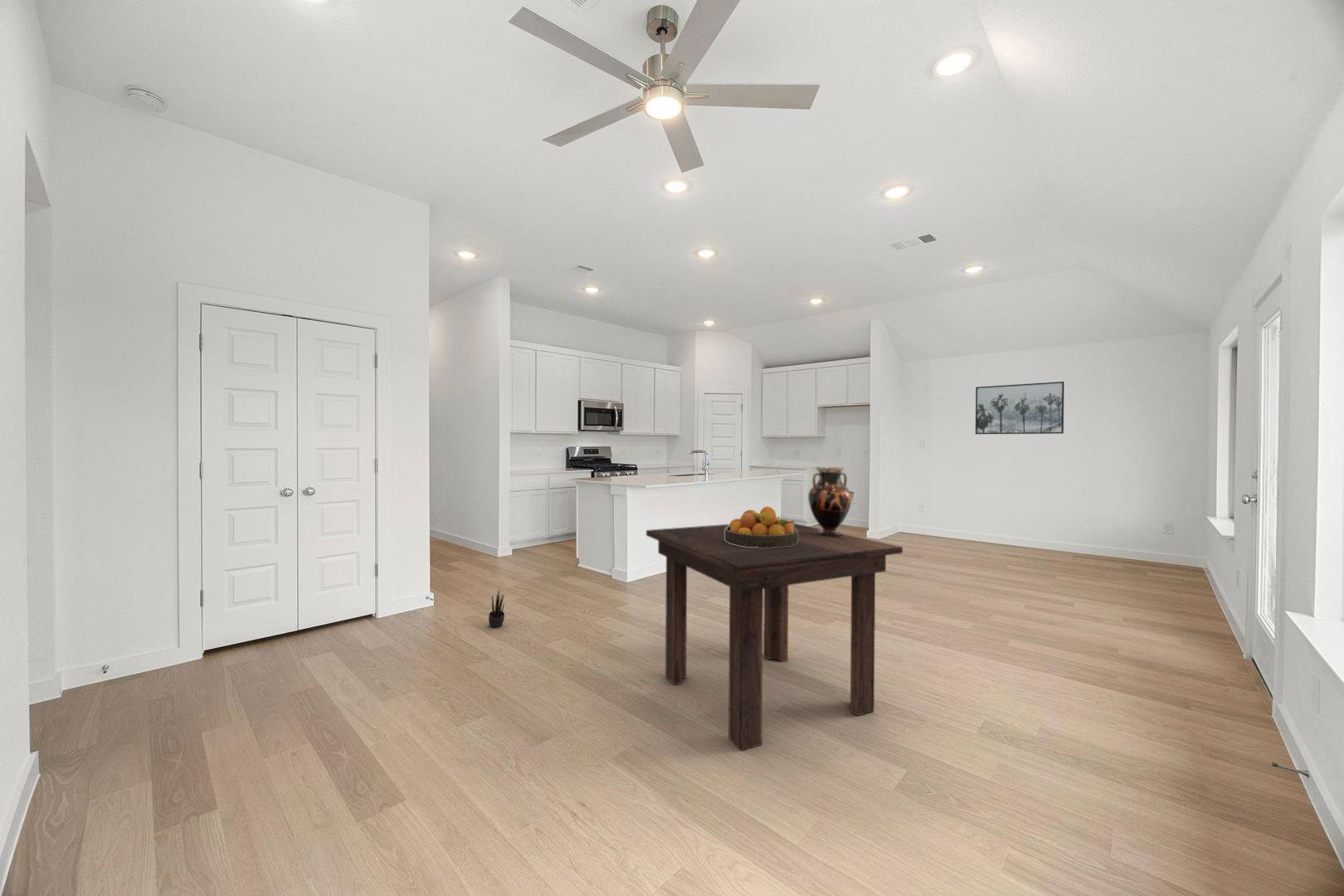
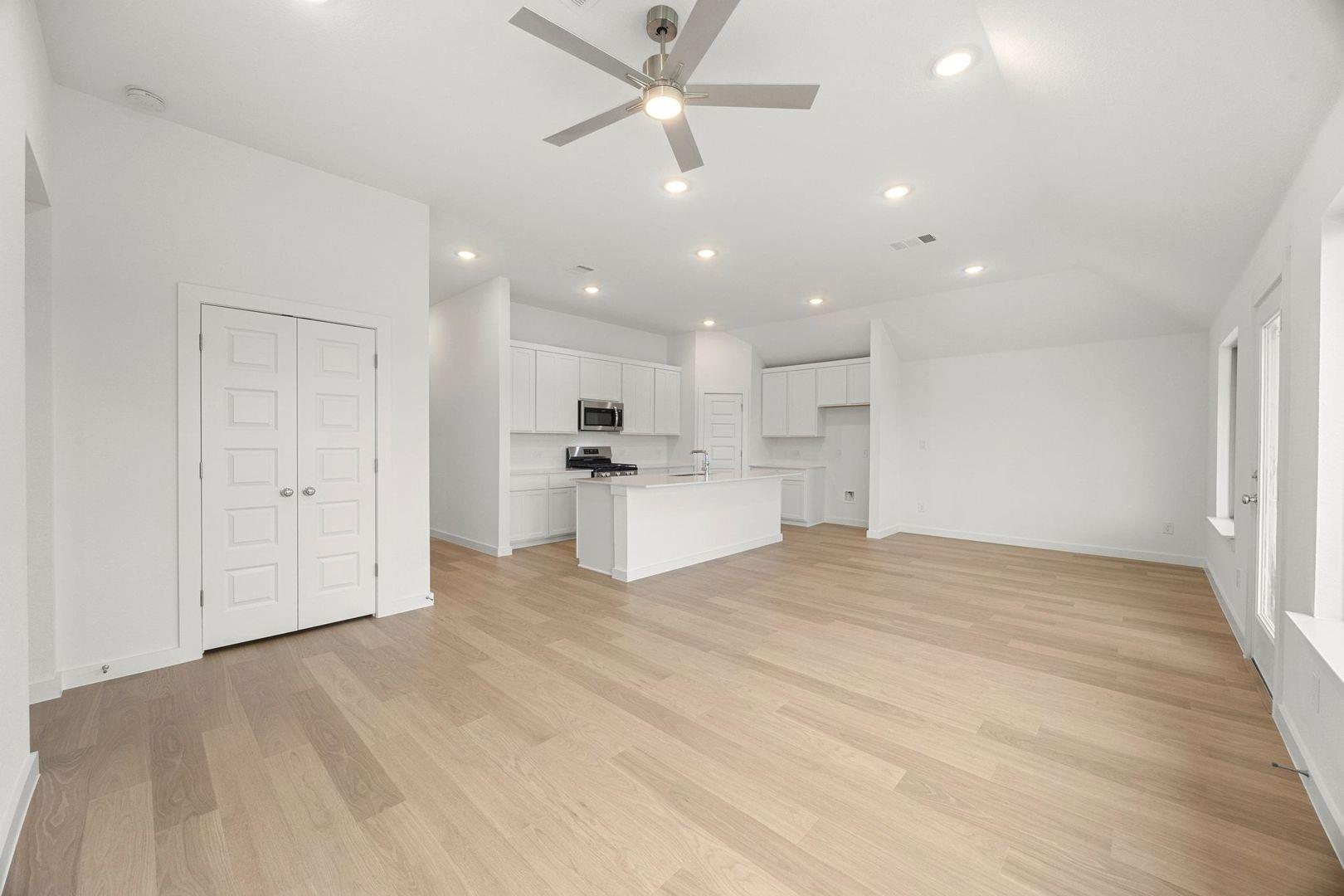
- potted plant (497, 608)
- dining table (762, 615)
- vase (830, 500)
- fruit bowl (761, 524)
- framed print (1017, 409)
